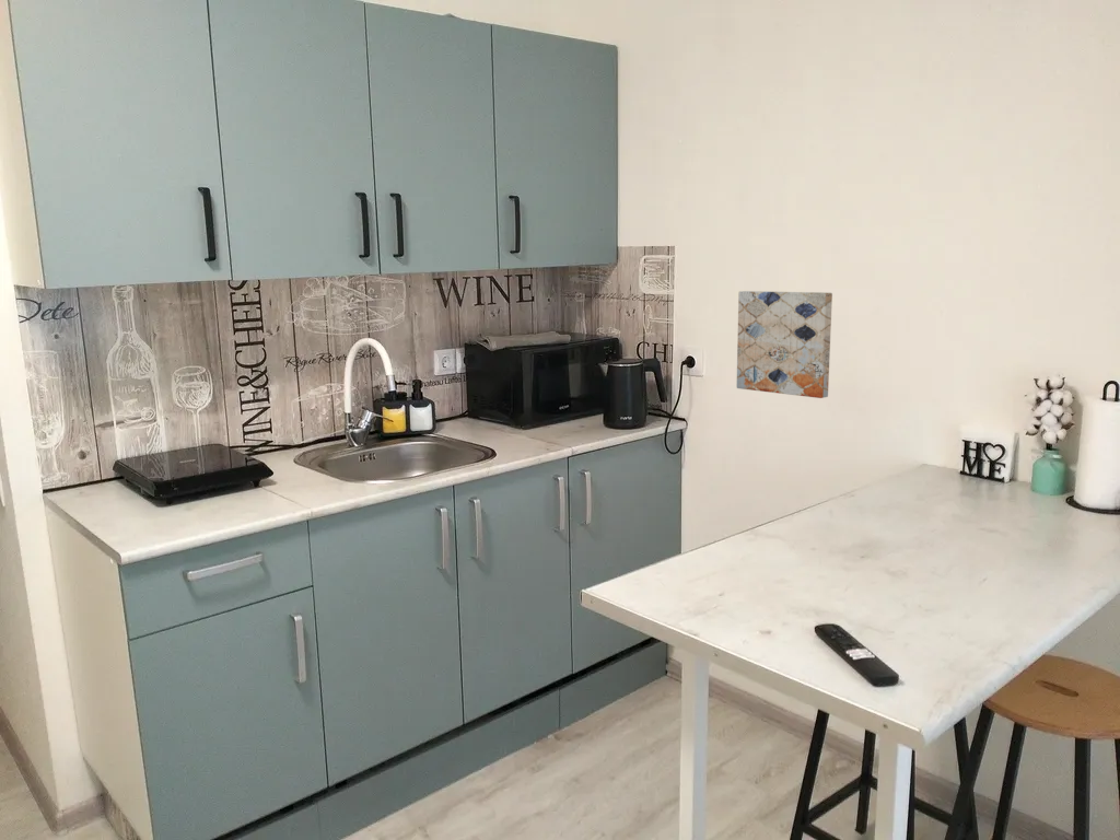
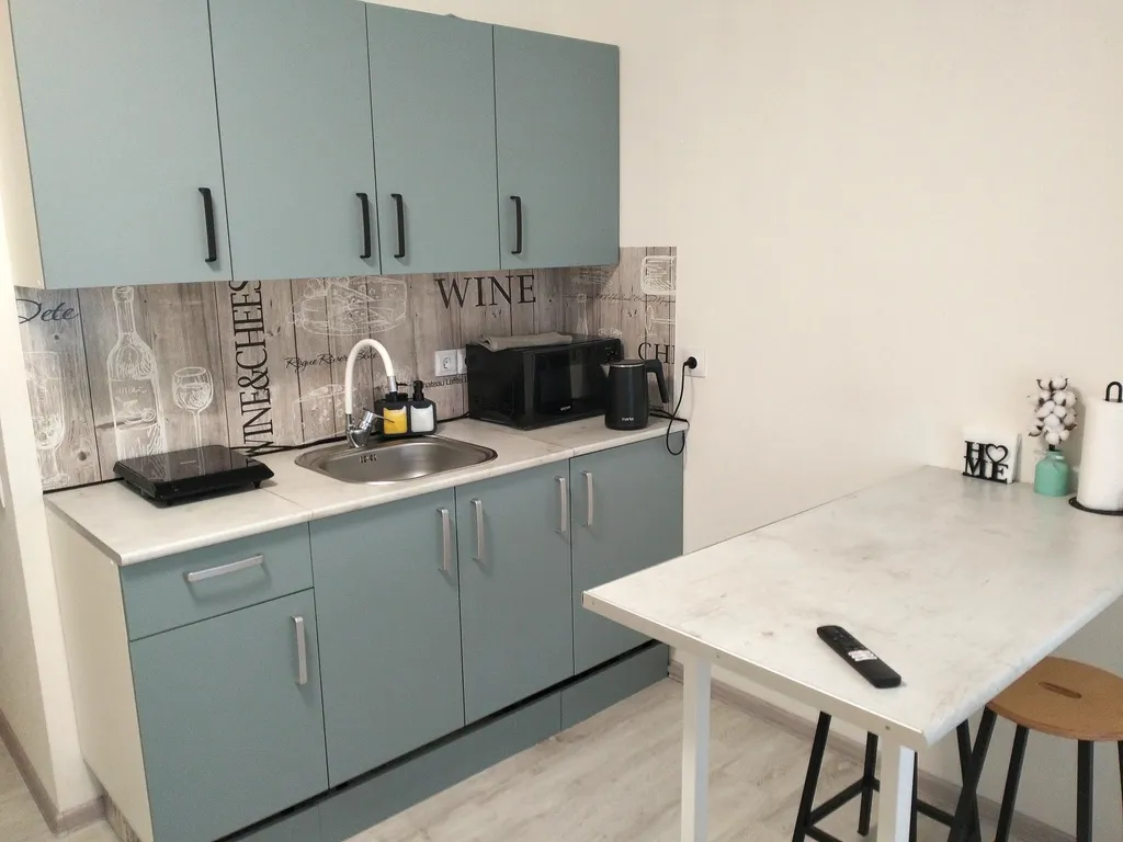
- wall art (782, 342)
